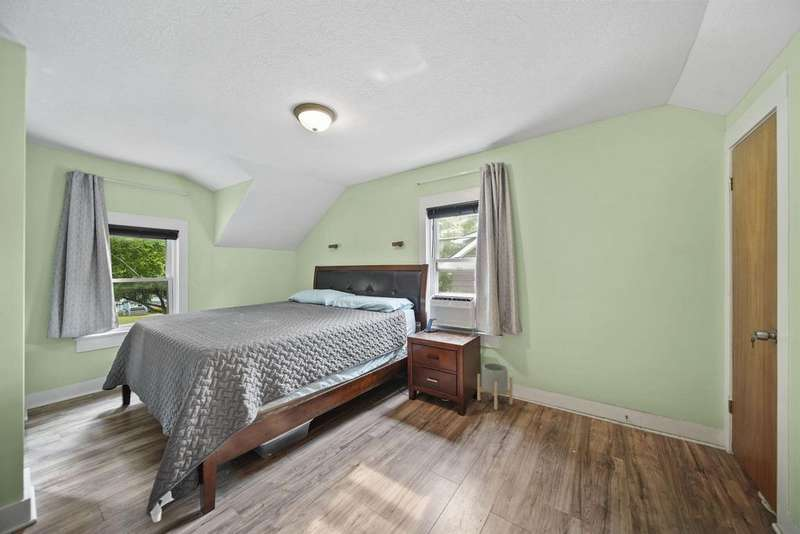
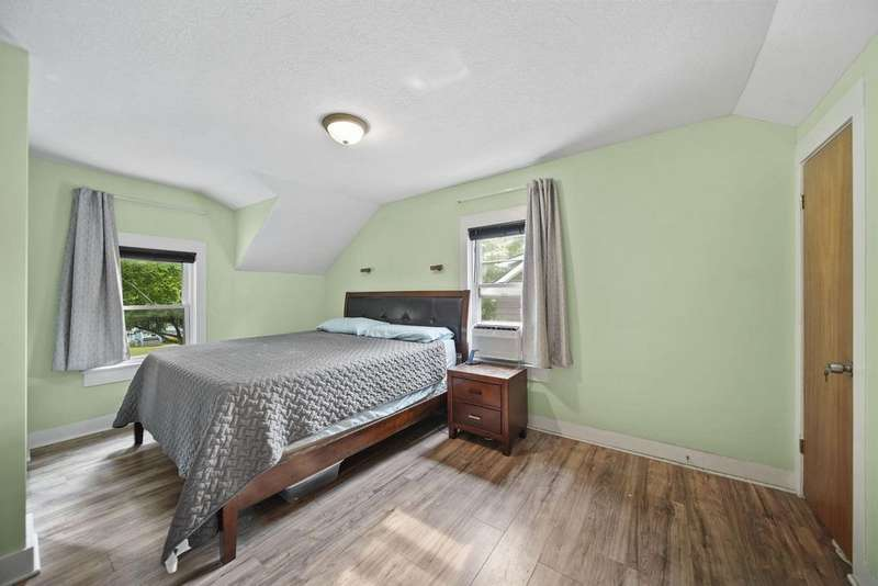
- planter (494, 384)
